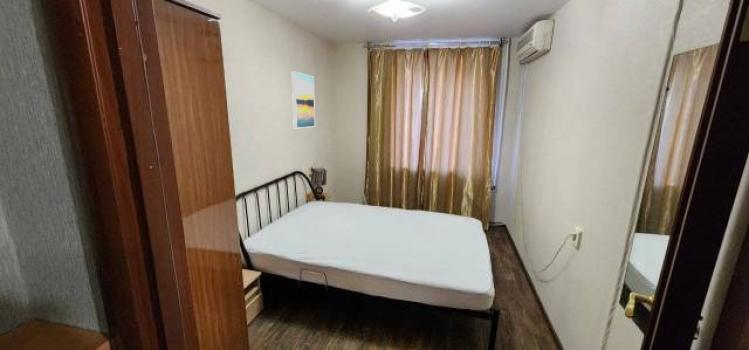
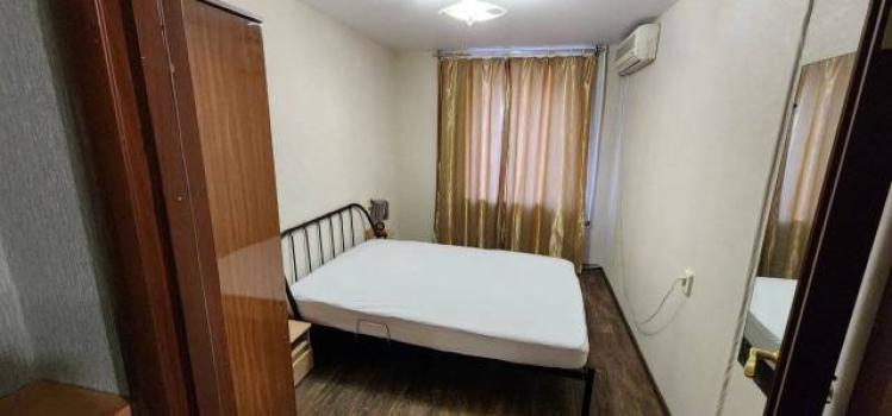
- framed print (304, 101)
